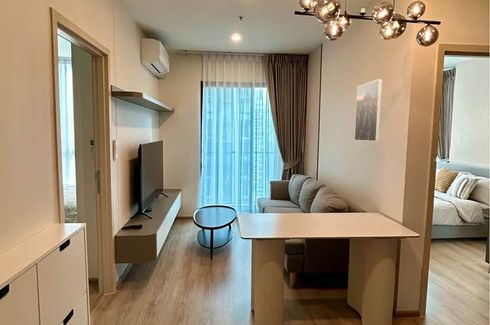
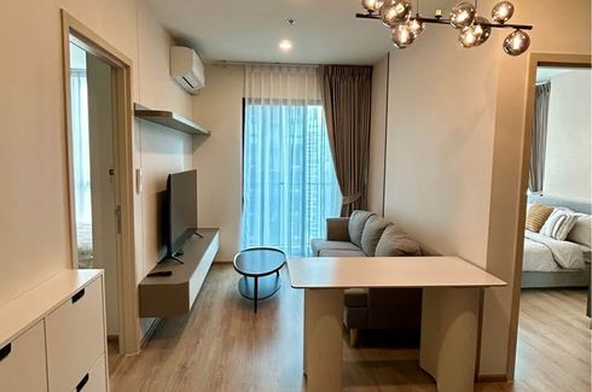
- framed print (367, 112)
